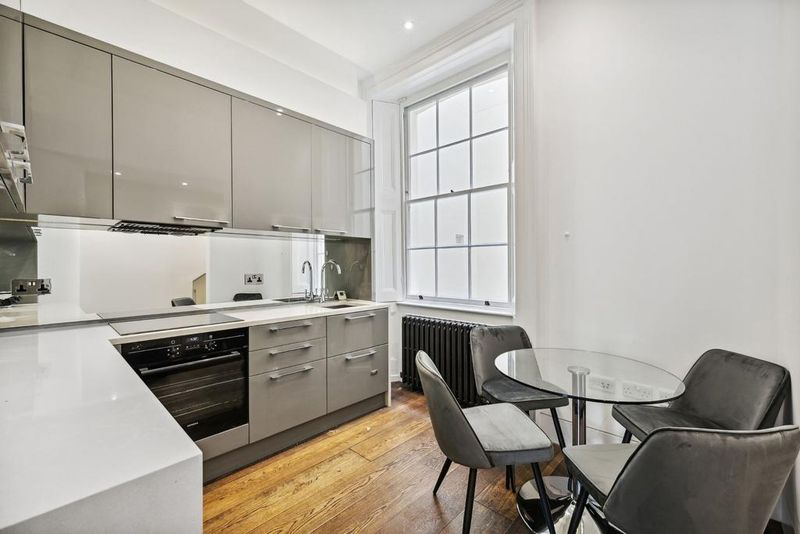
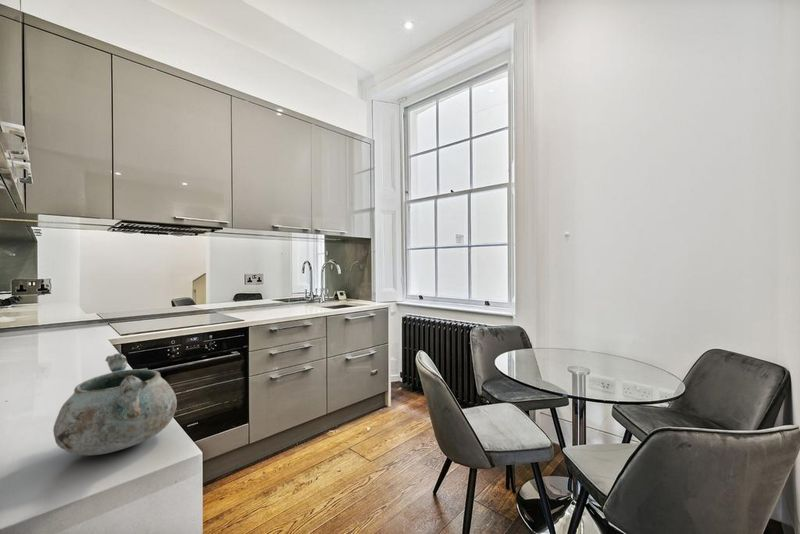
+ bowl (120, 403)
